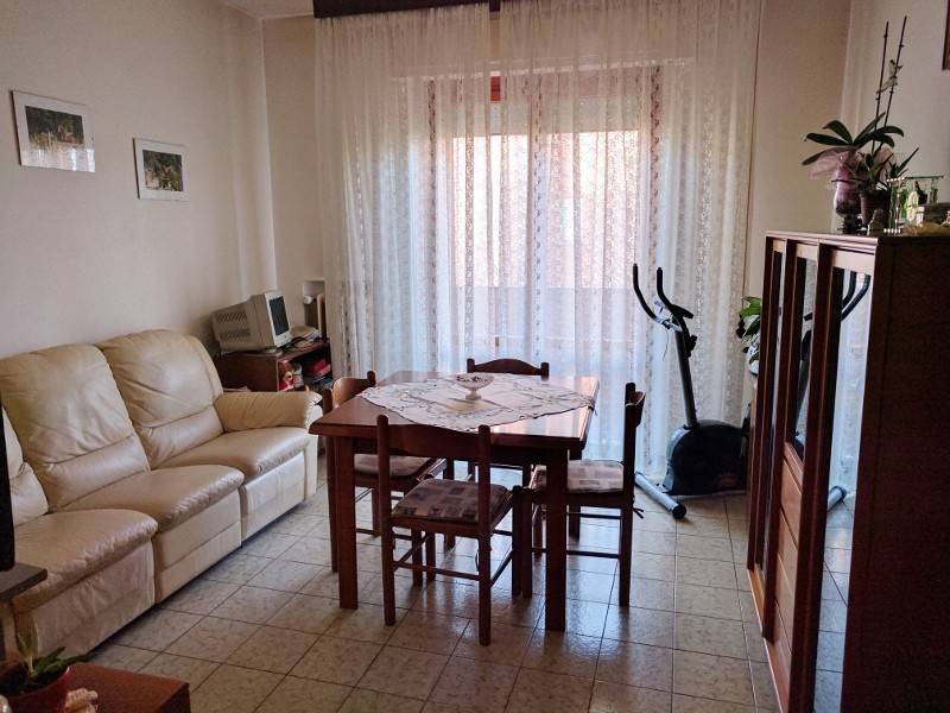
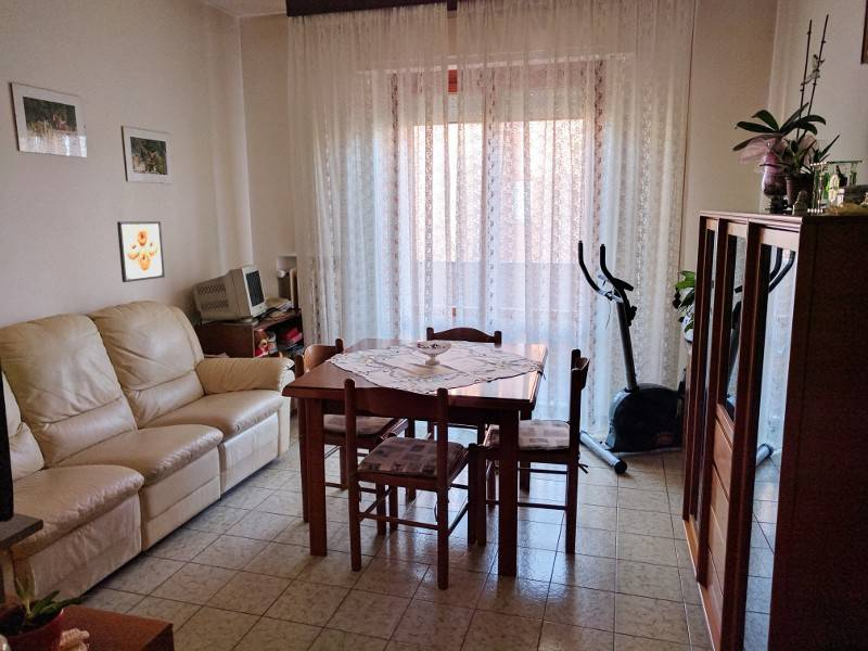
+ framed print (141, 251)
